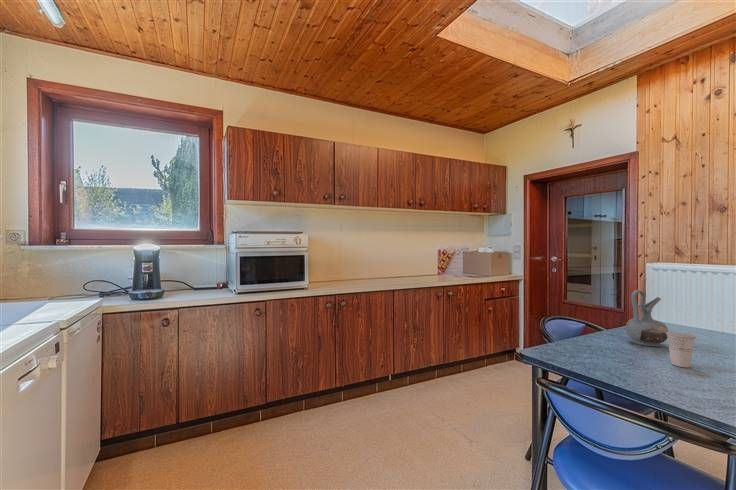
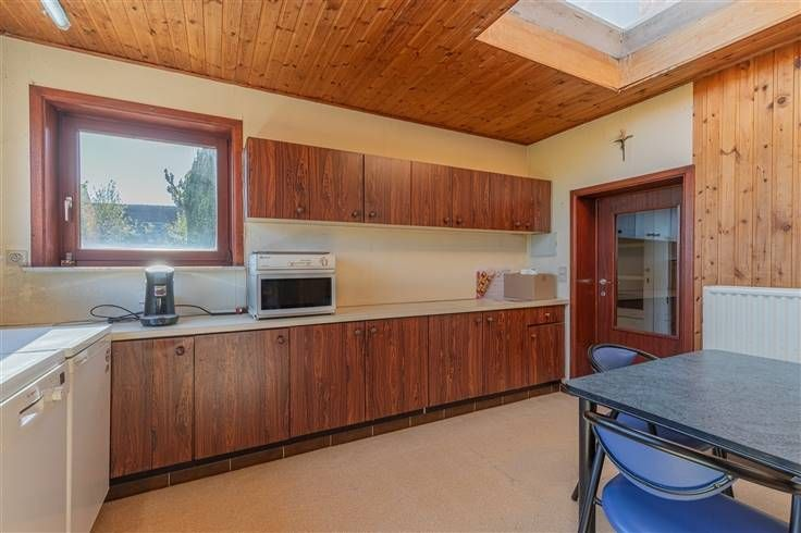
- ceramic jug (646, 316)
- cup (680, 349)
